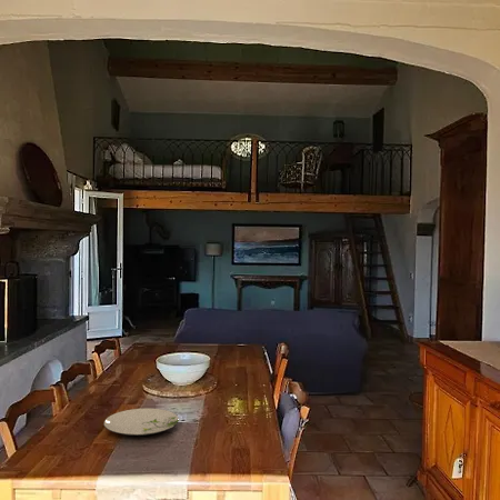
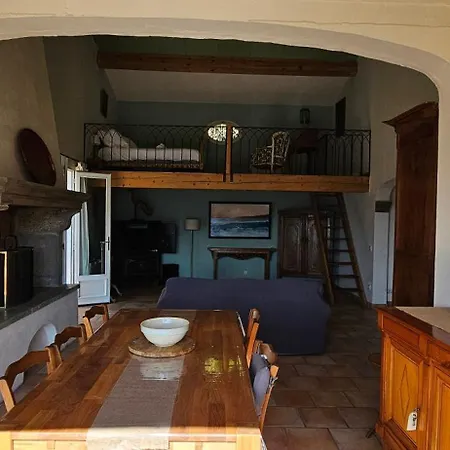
- plate (141, 424)
